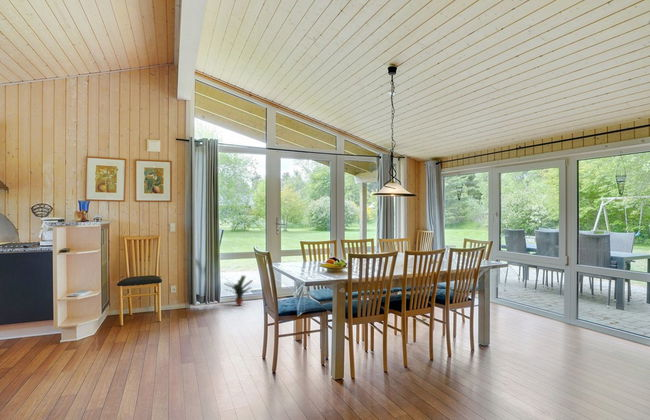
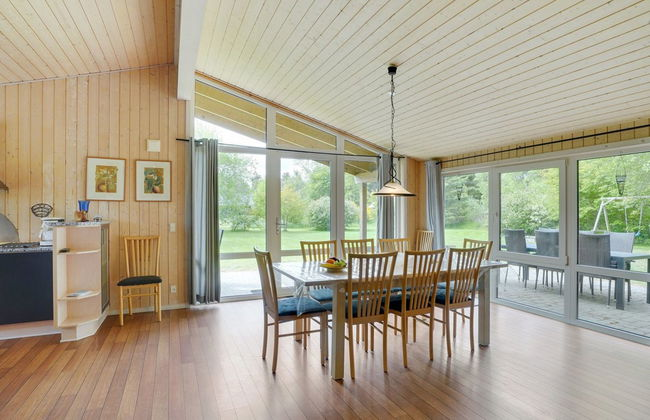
- potted plant (237, 289)
